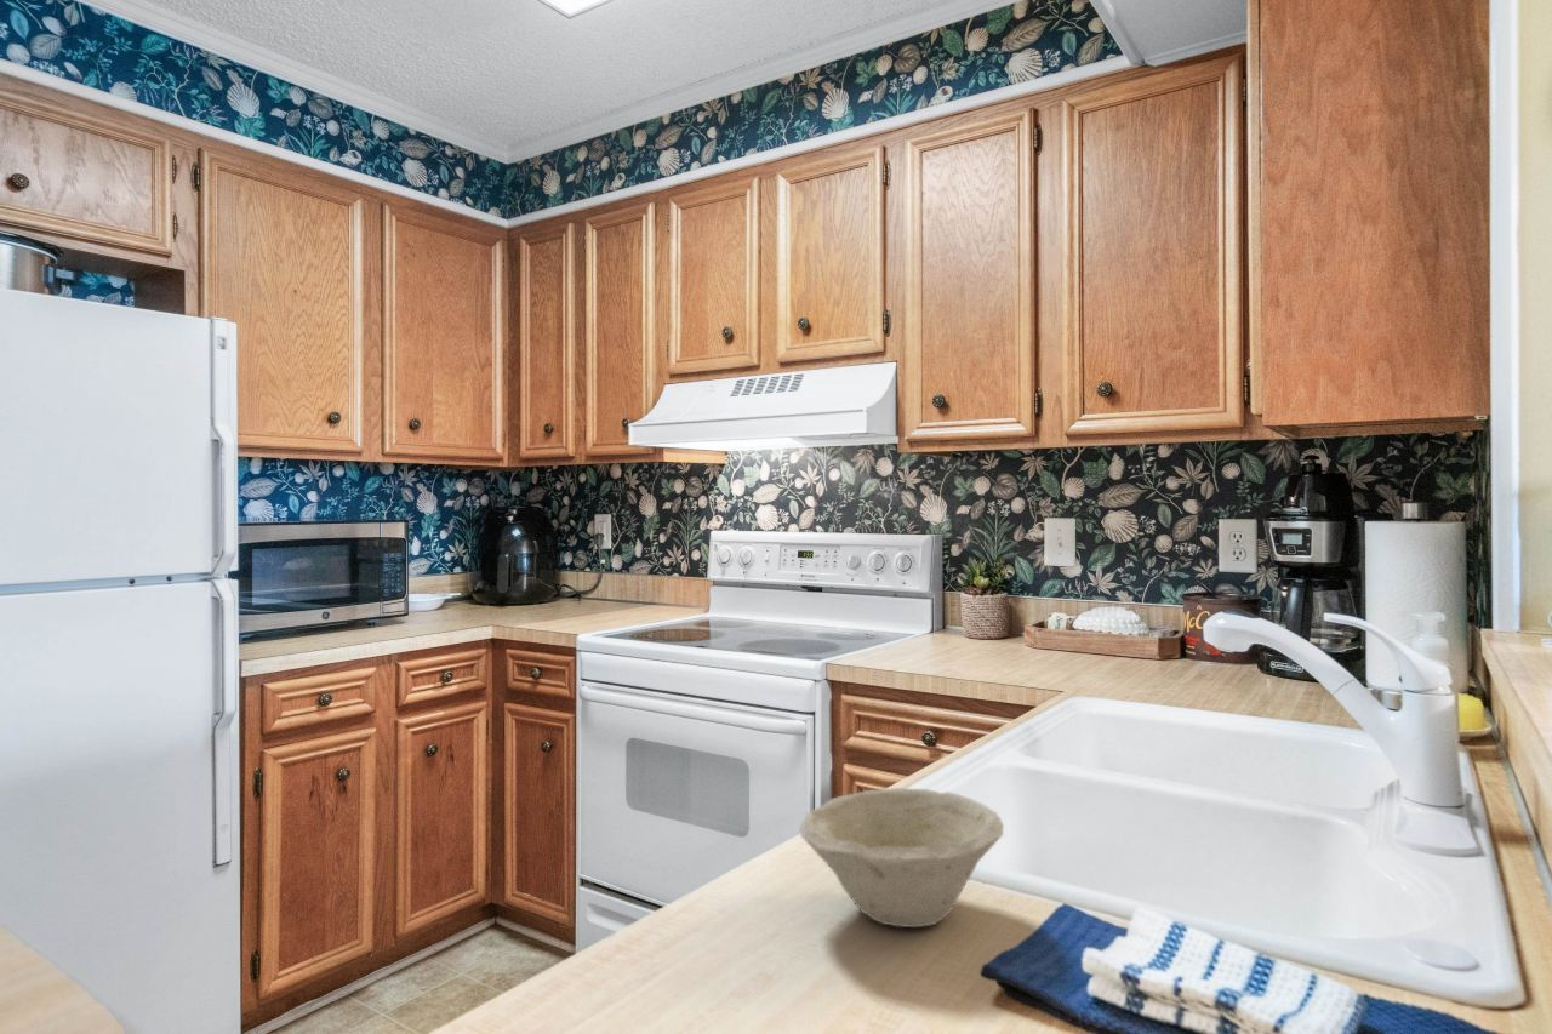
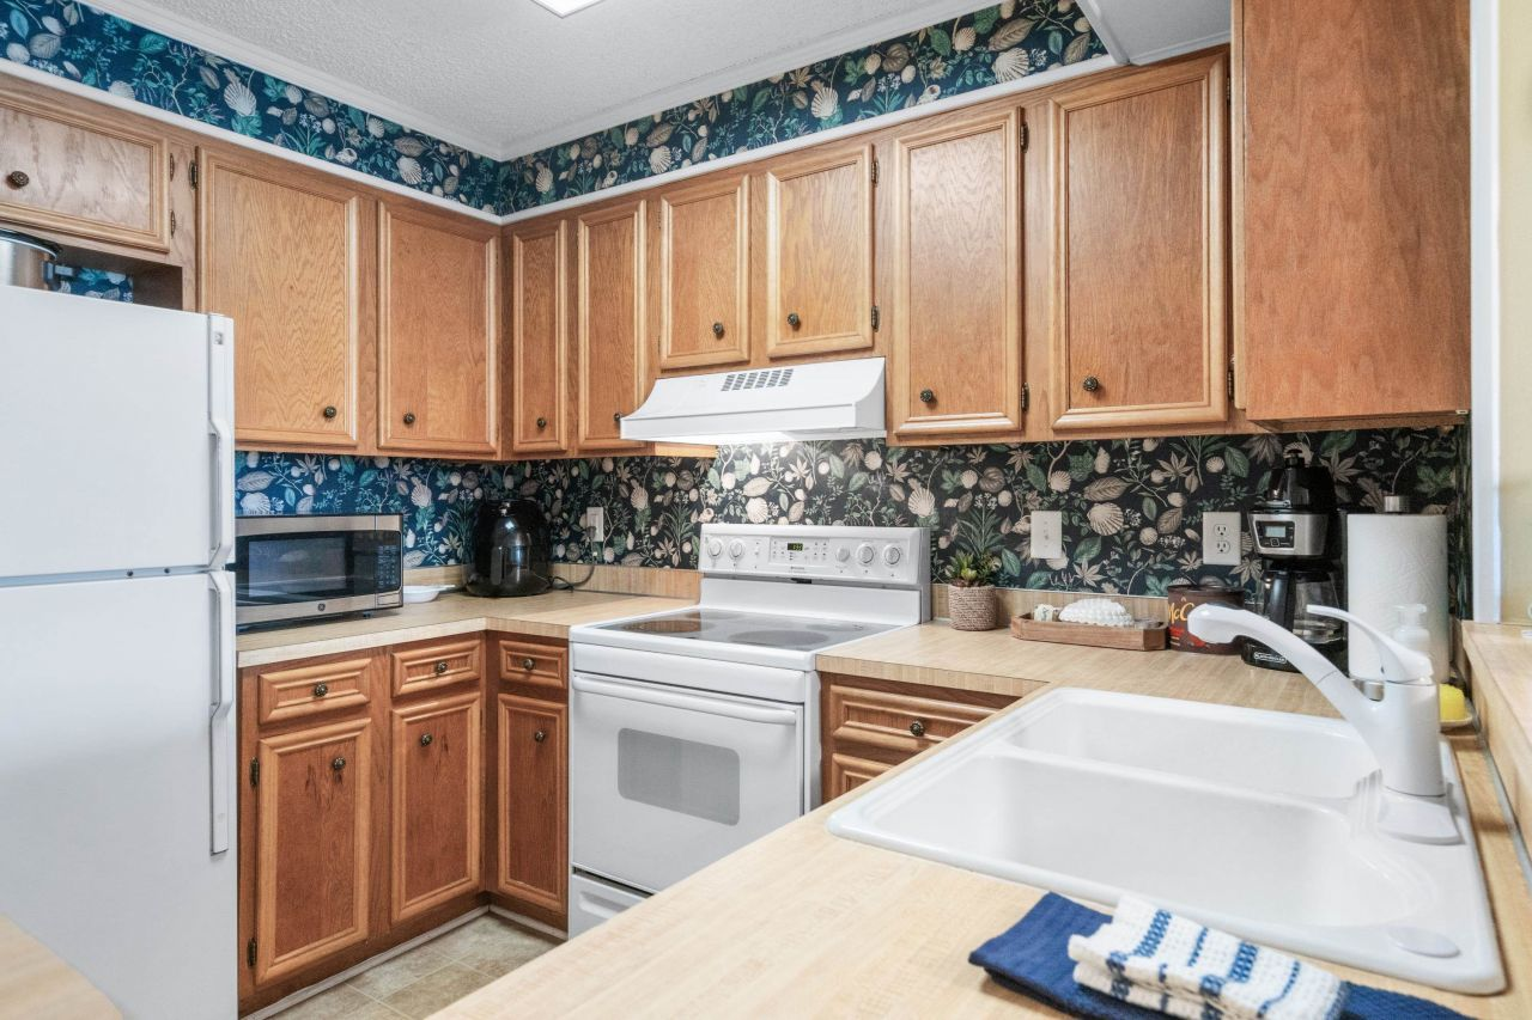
- bowl (900, 859)
